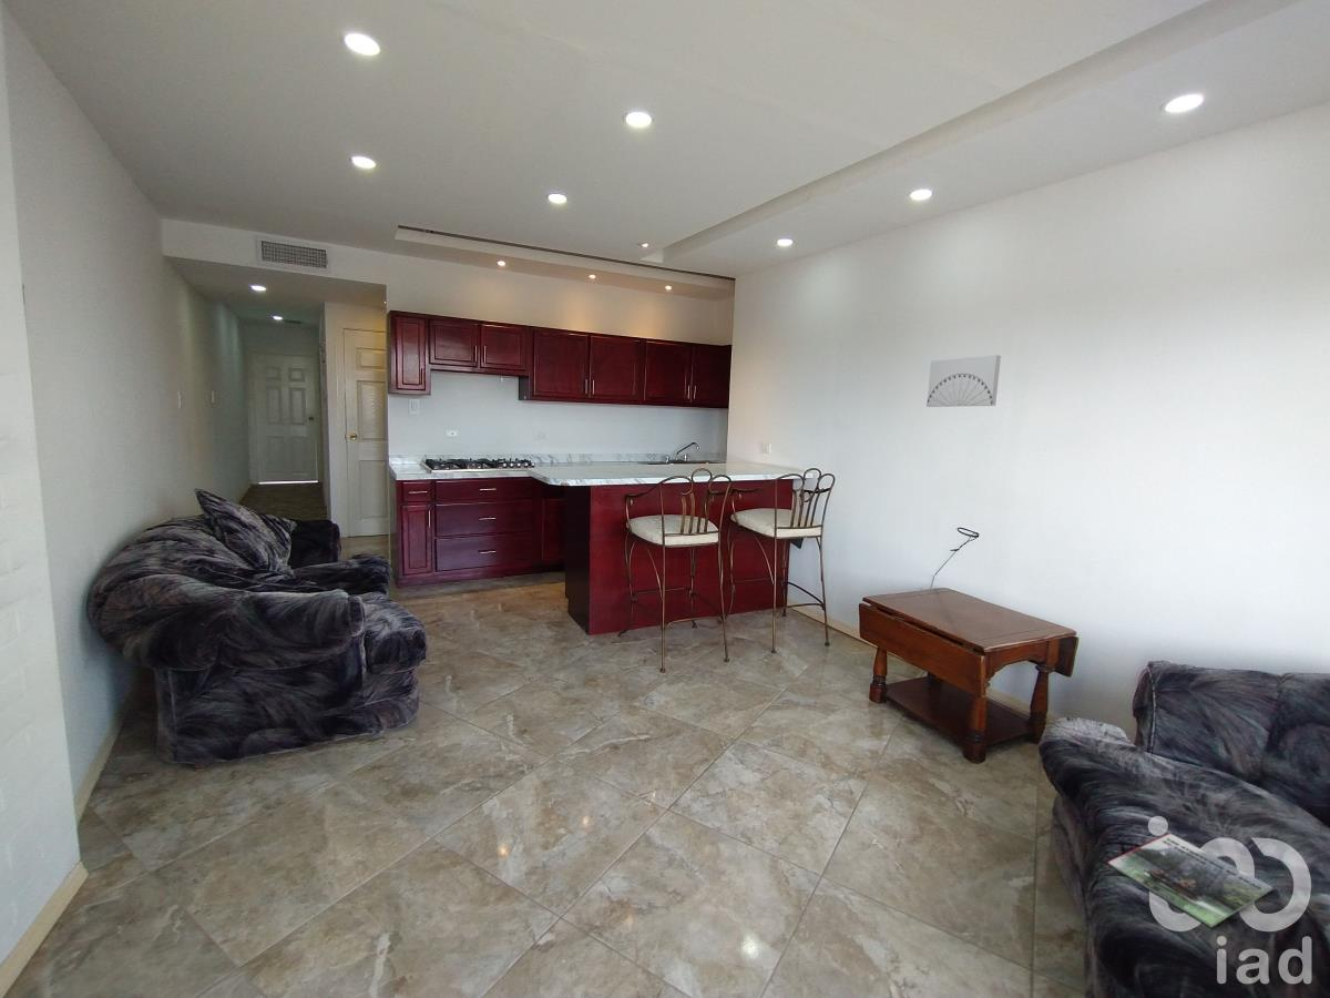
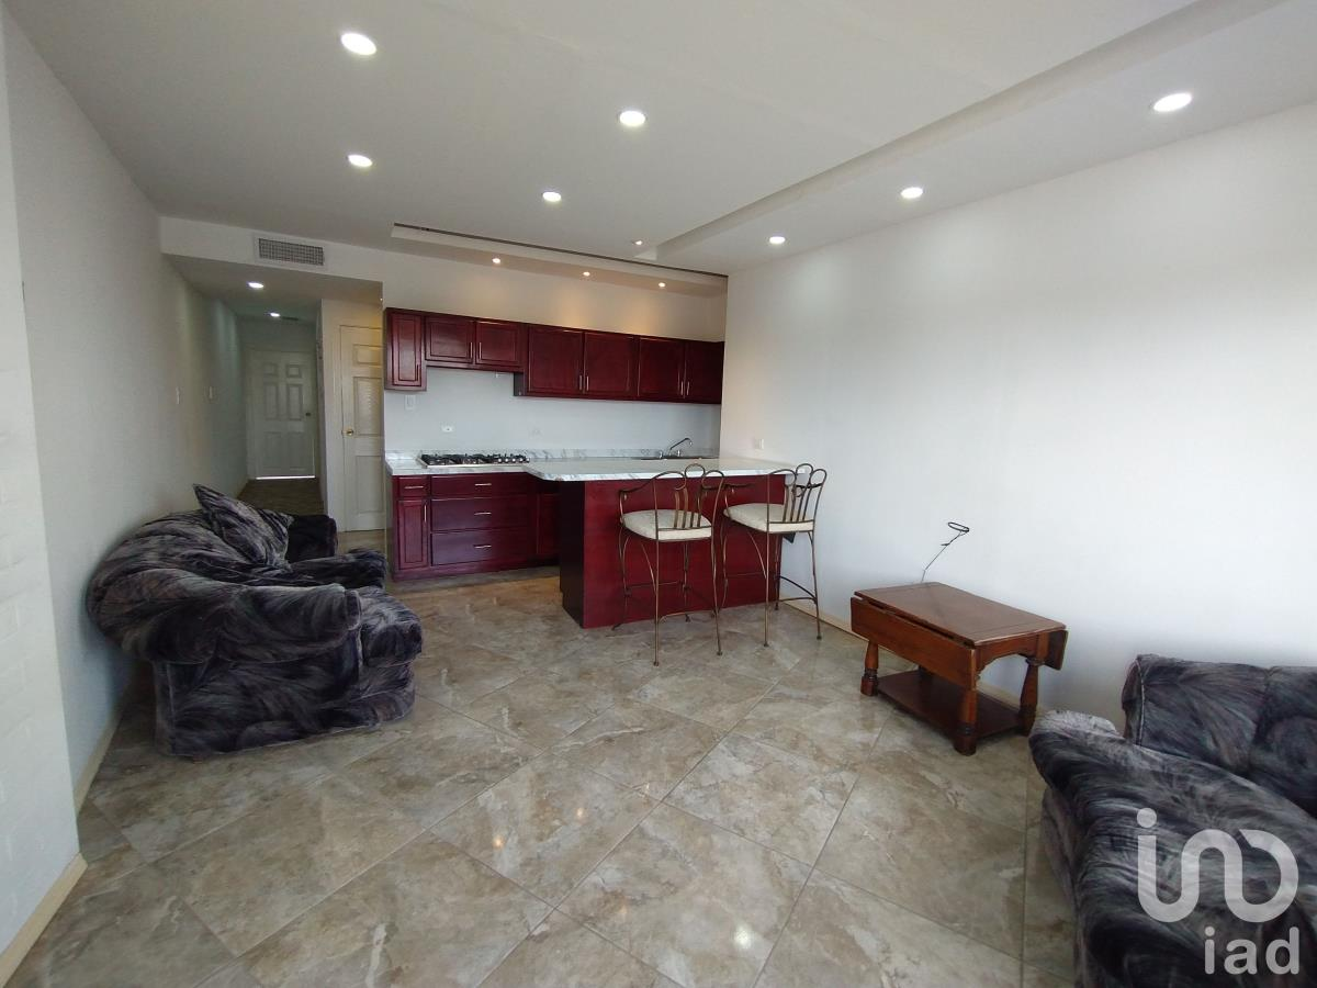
- wall art (961, 381)
- magazine (1188, 875)
